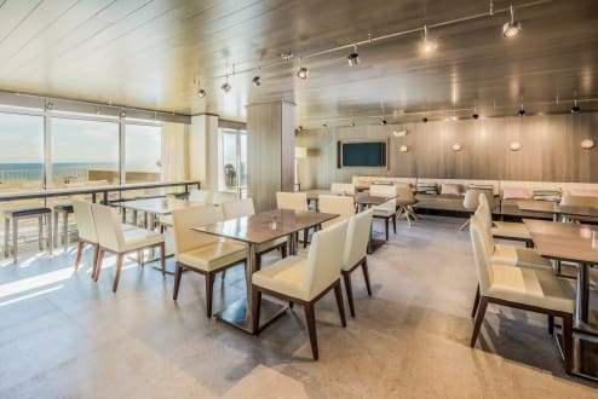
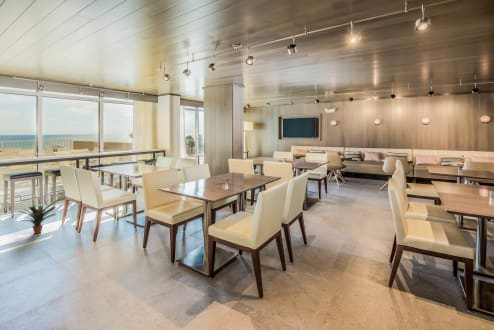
+ potted plant (40, 216)
